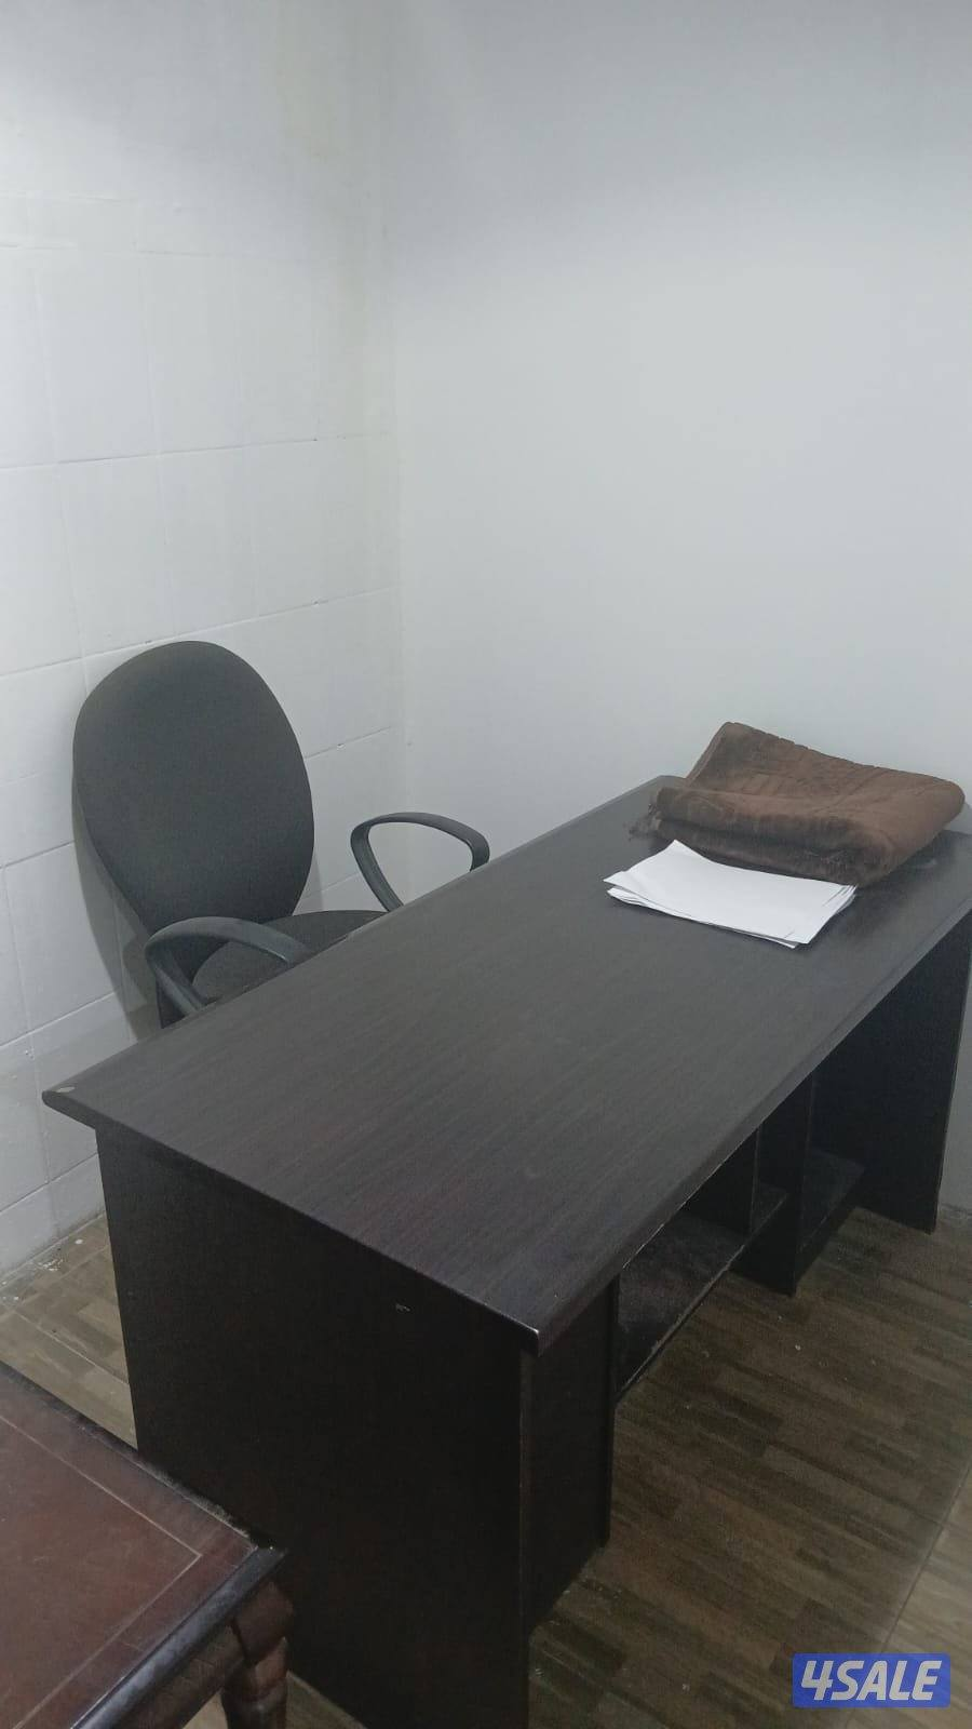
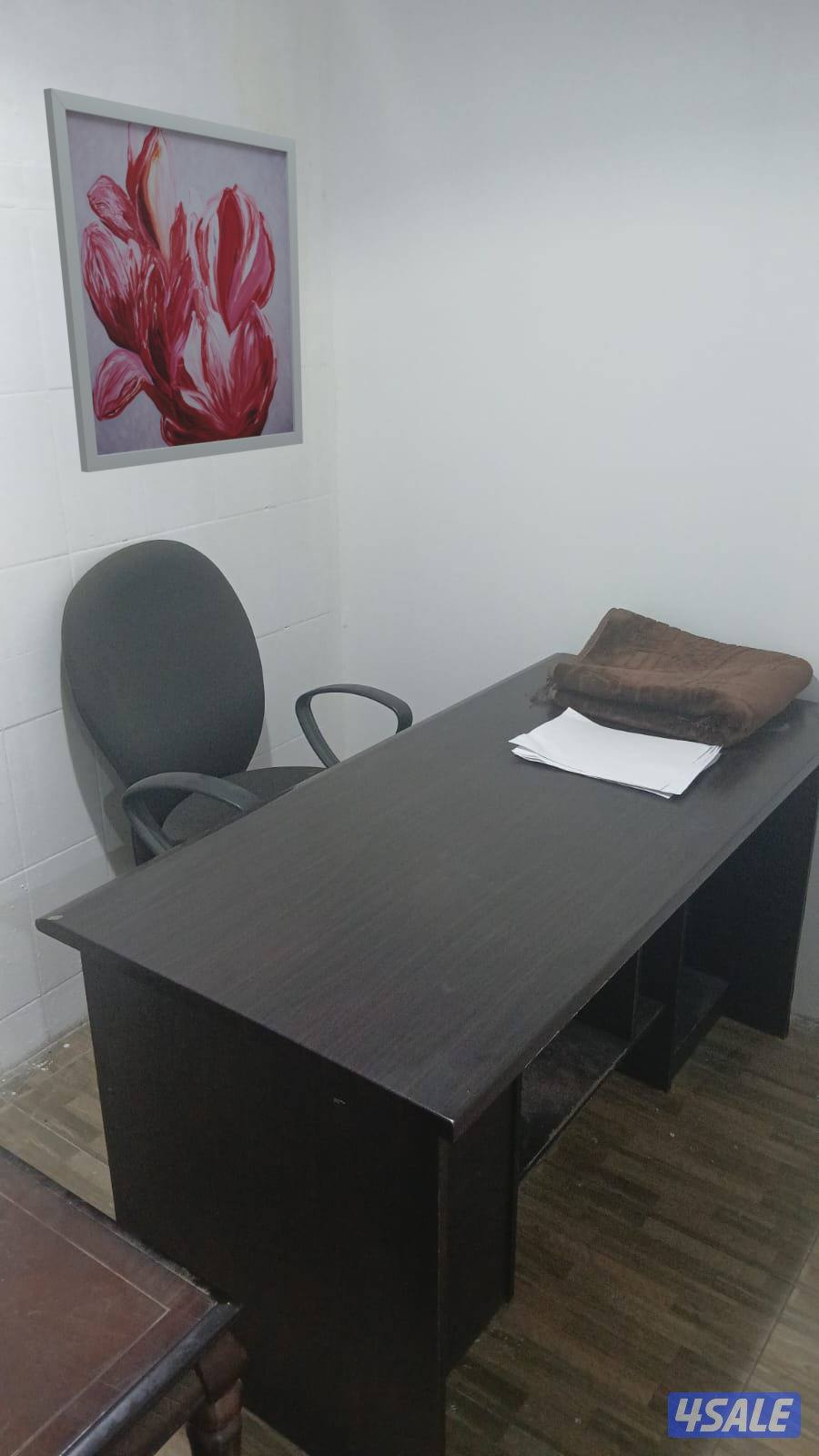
+ wall art (194, 295)
